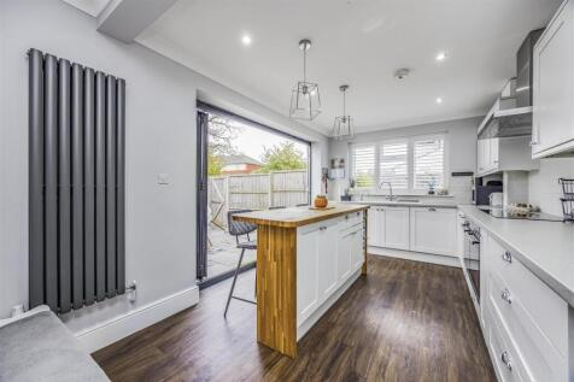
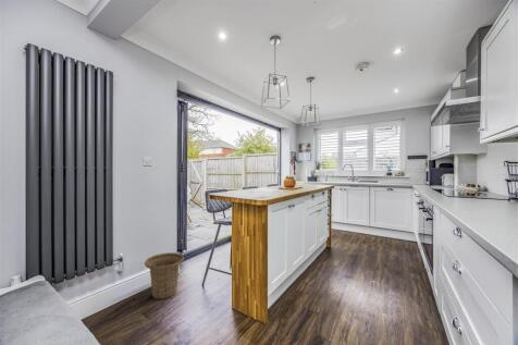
+ basket (164, 275)
